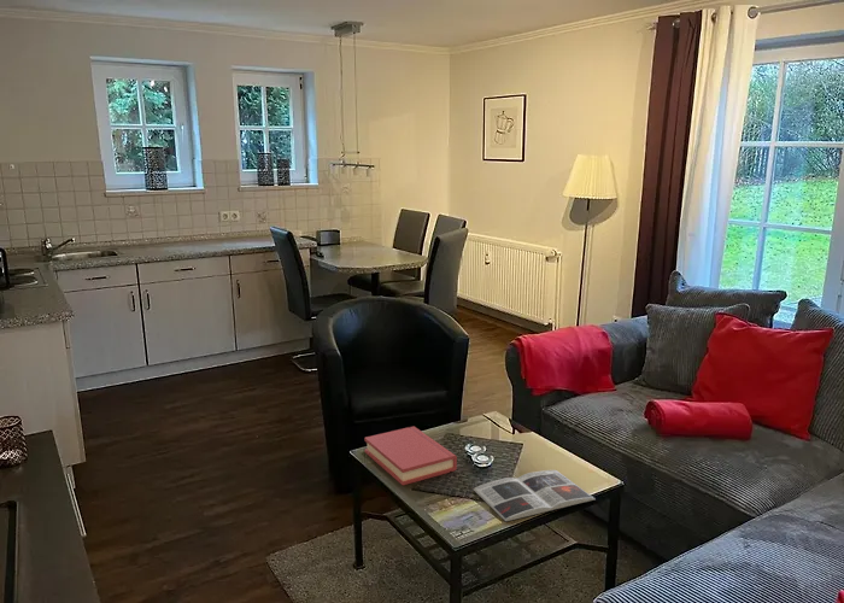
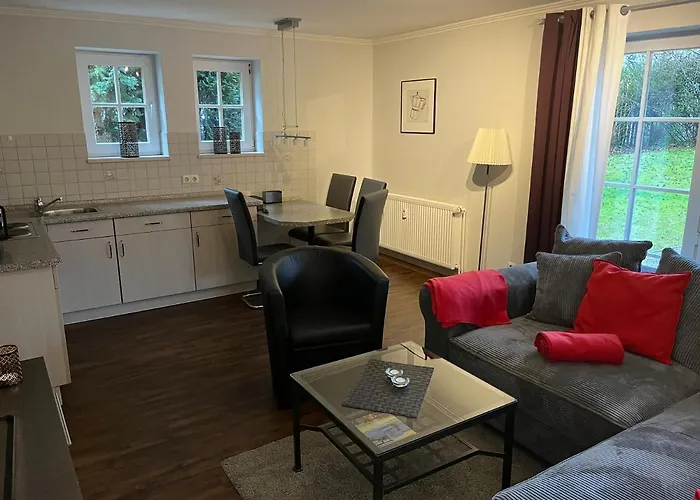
- hardback book (409, 453)
- magazine (533, 492)
